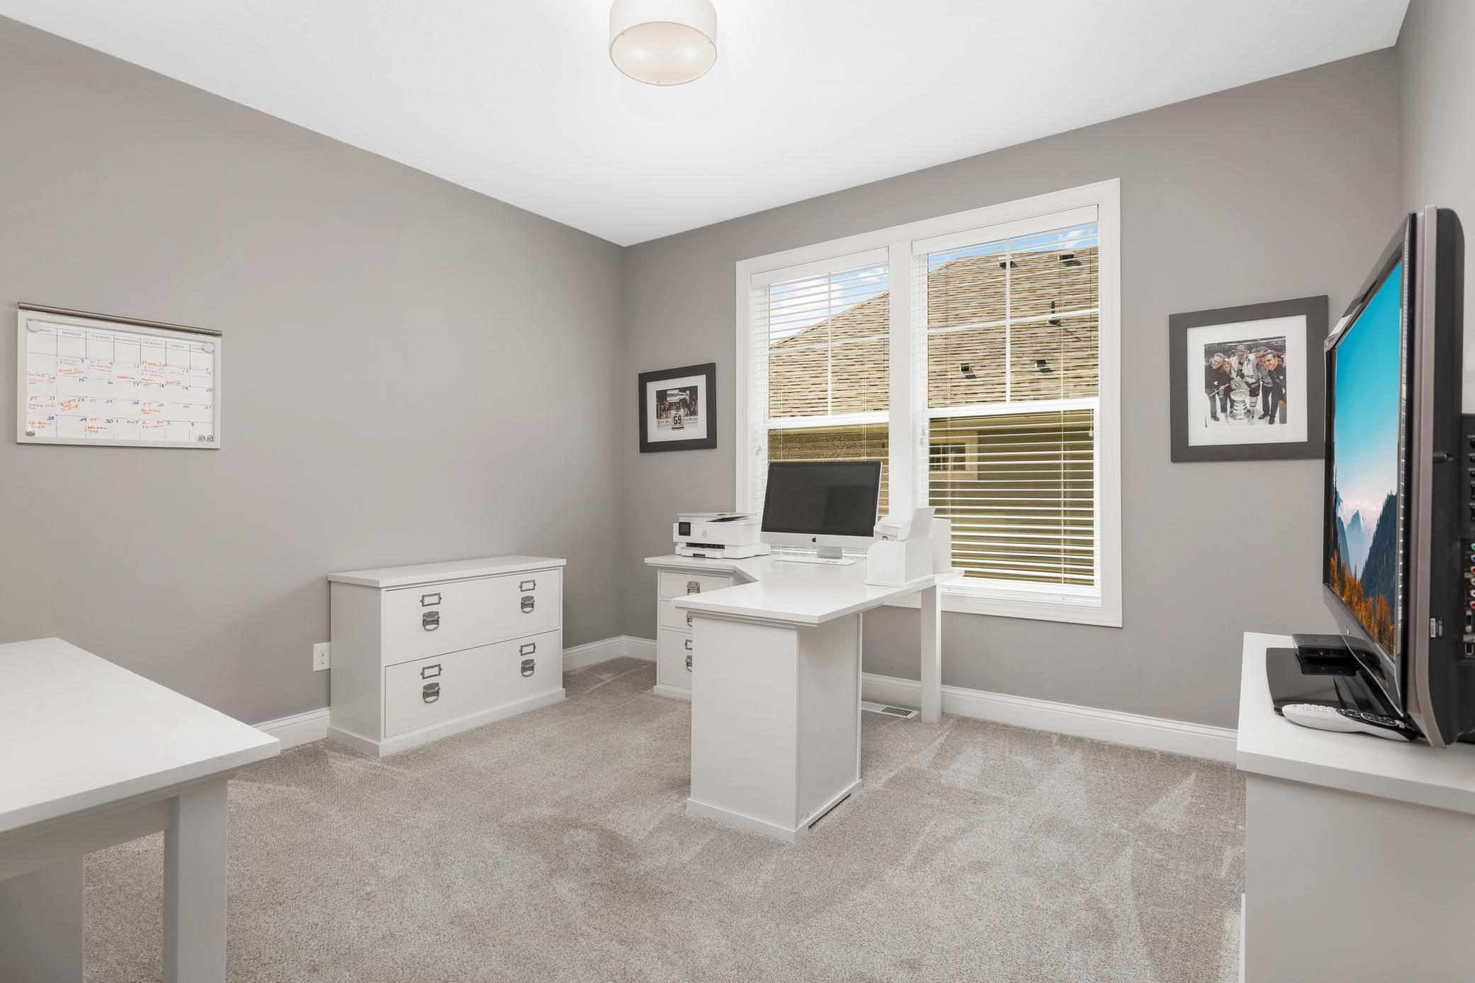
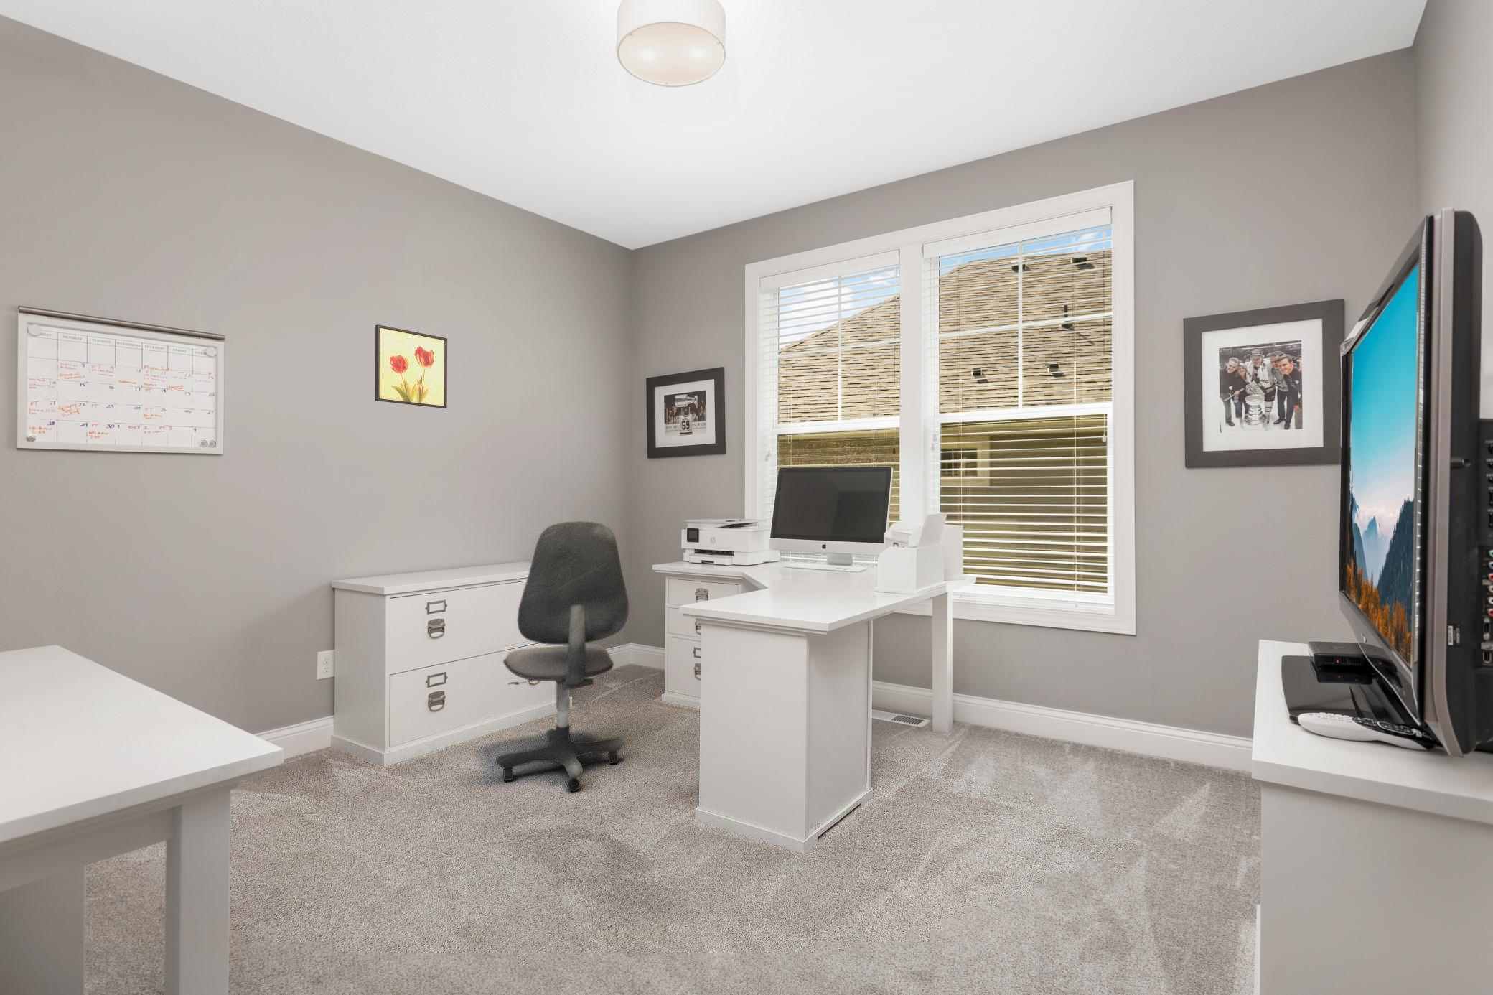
+ office chair (563, 644)
+ wall art (412, 369)
